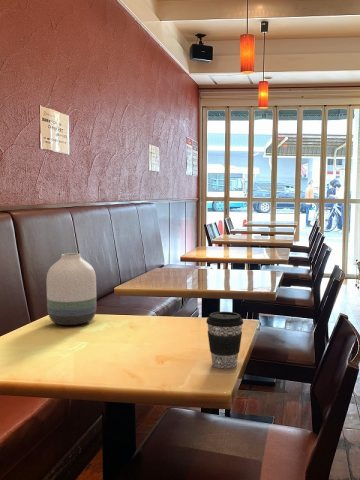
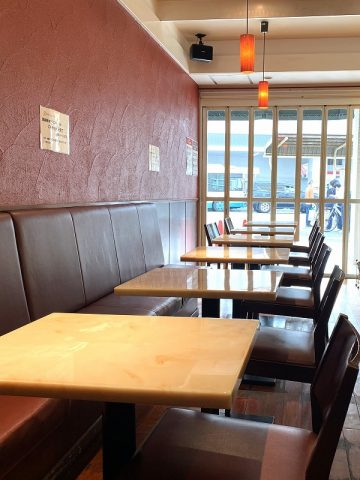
- coffee cup (224, 340)
- vase (71, 288)
